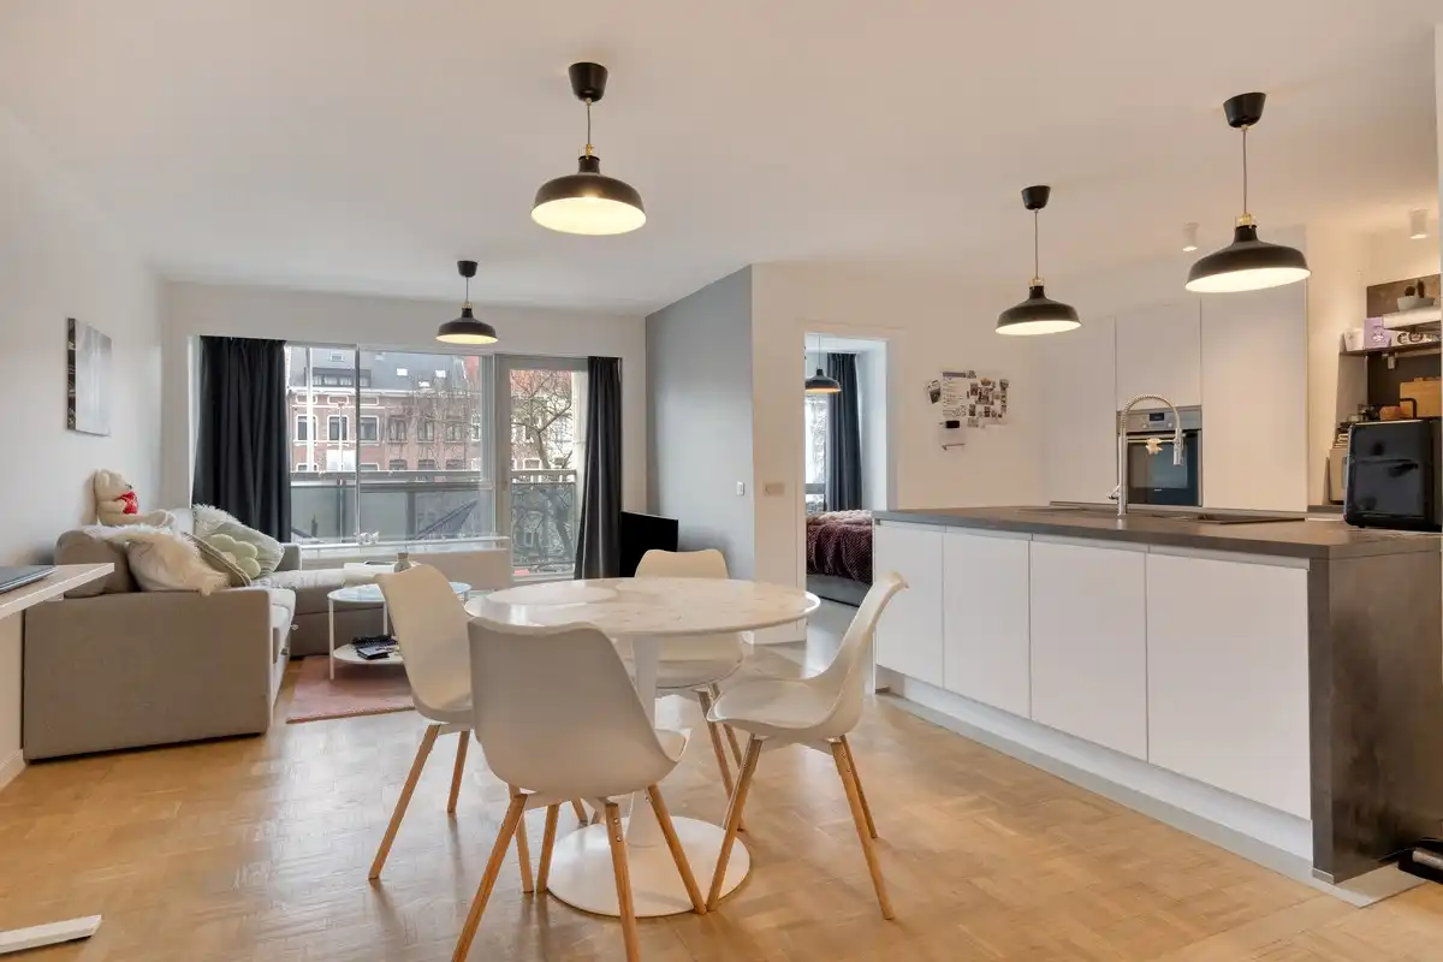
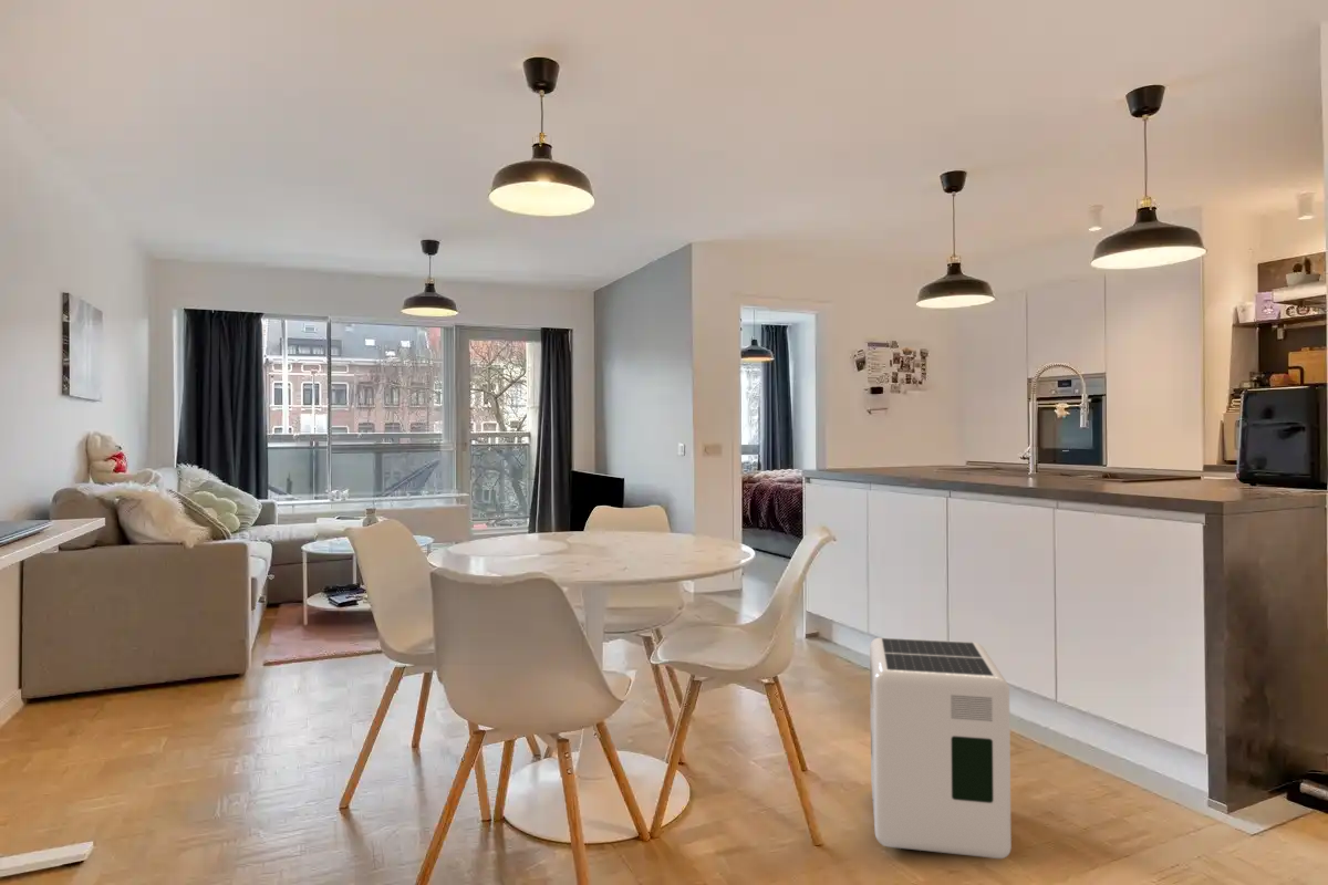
+ air purifier (934, 740)
